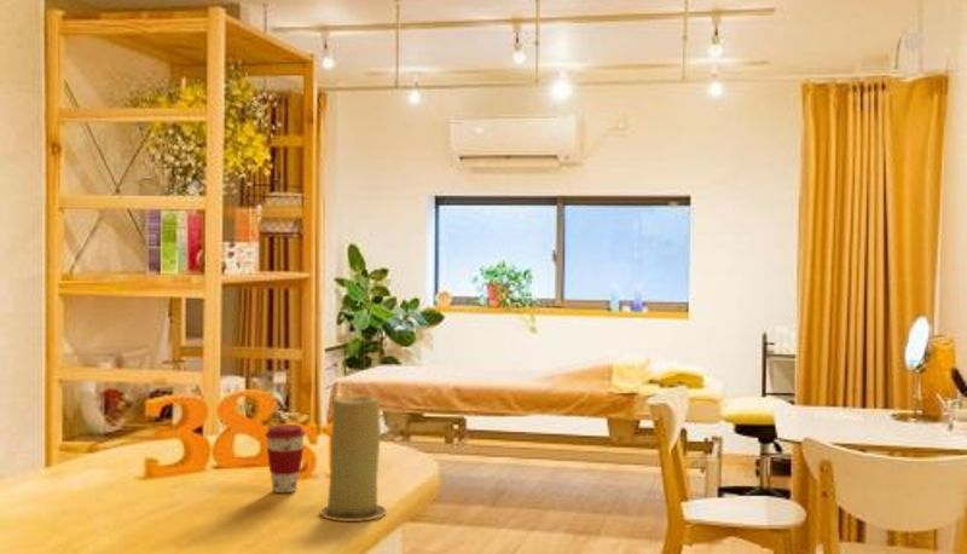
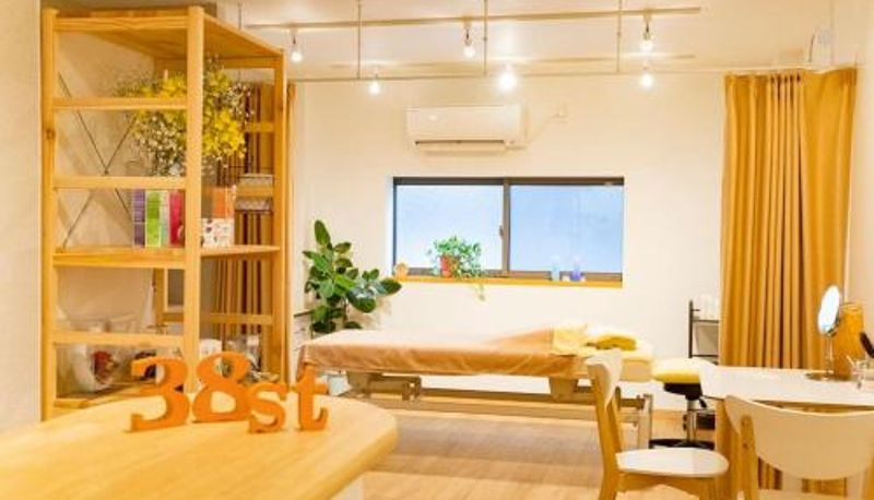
- candle (354, 455)
- coffee cup (284, 457)
